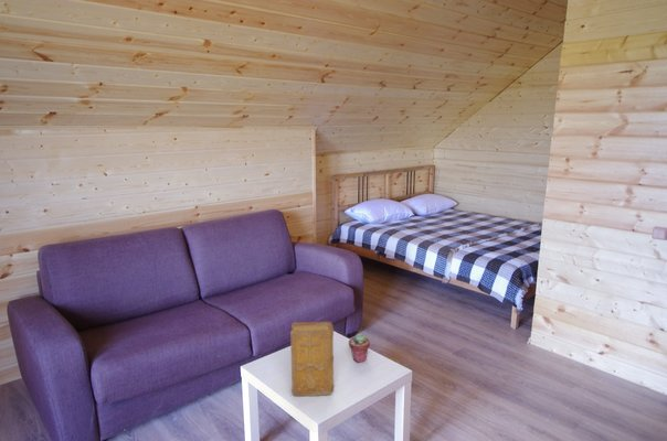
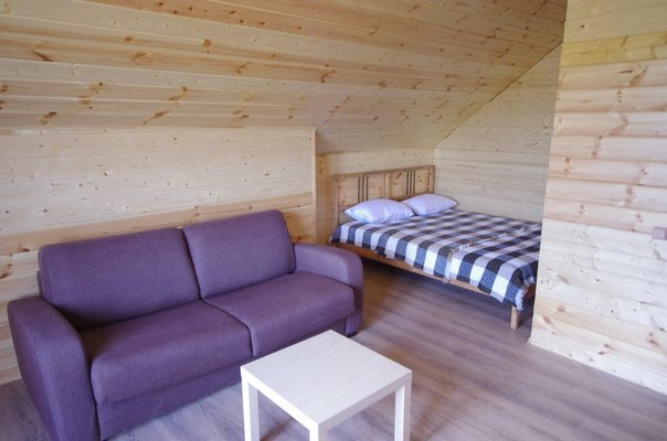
- book (313, 357)
- potted succulent (359, 345)
